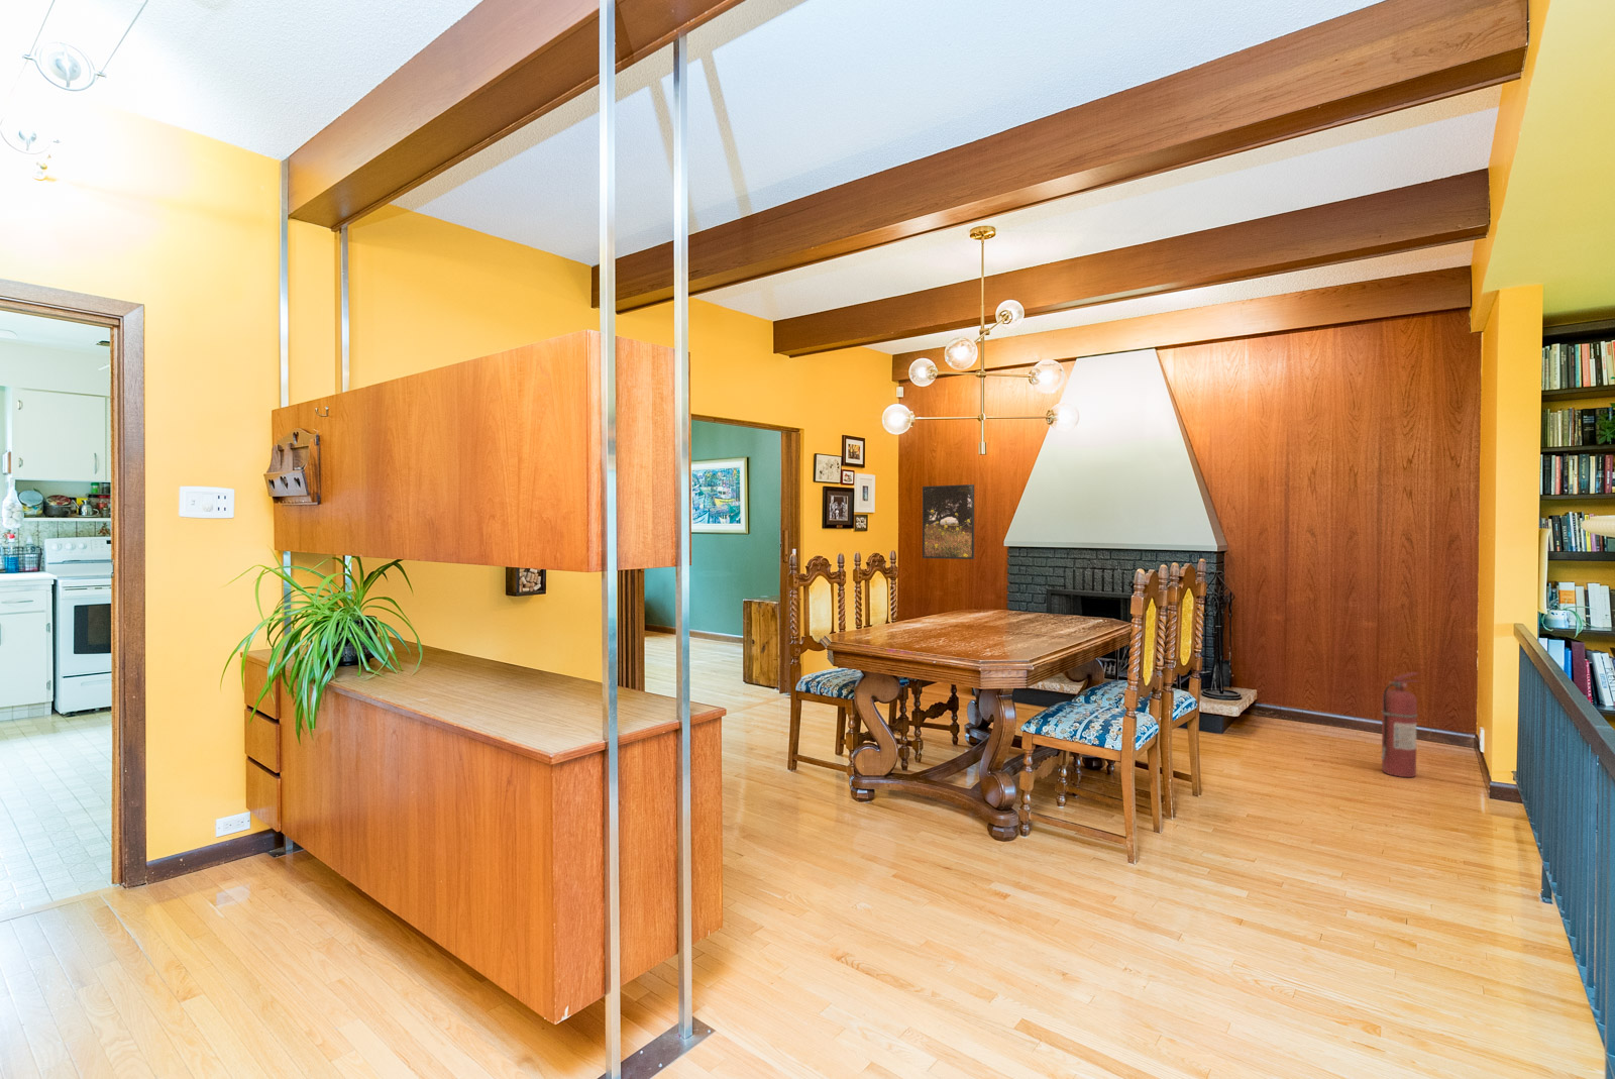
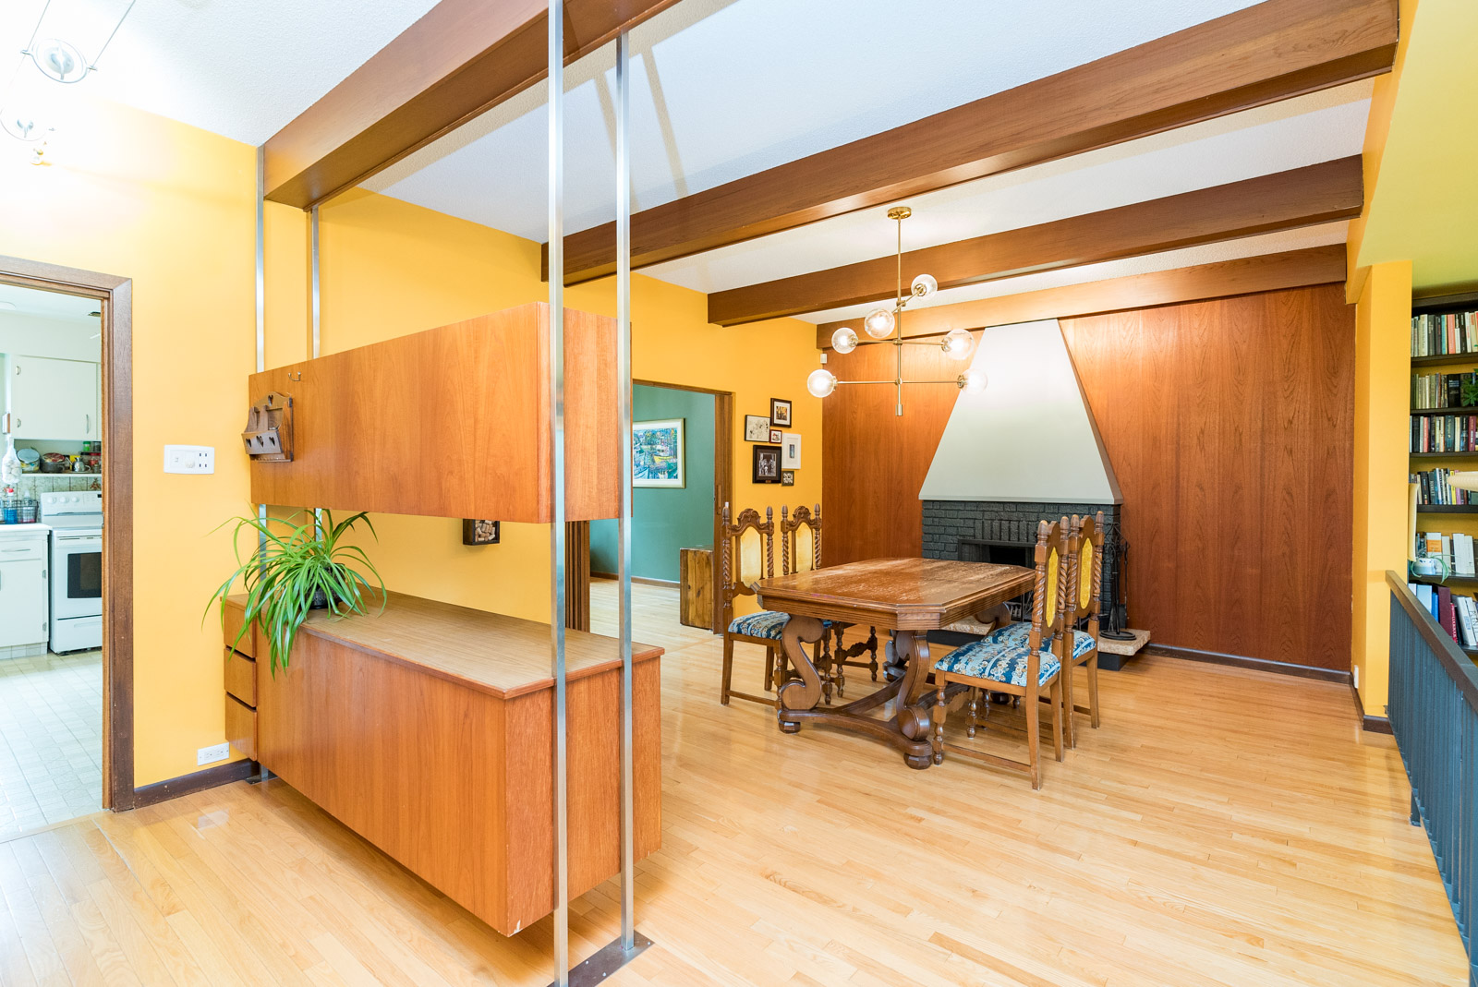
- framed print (948, 521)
- fire extinguisher (1399, 723)
